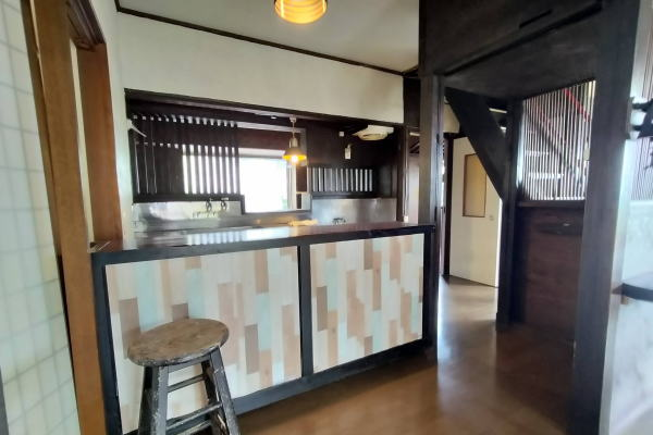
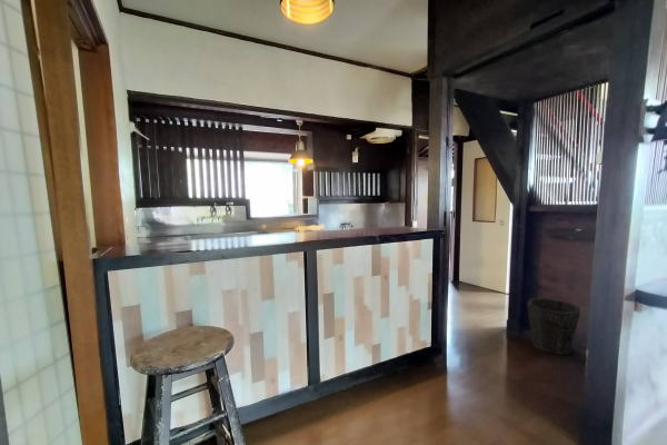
+ waste bin (551, 326)
